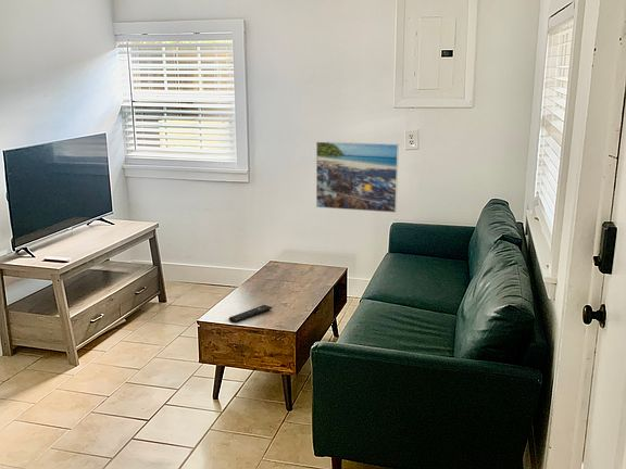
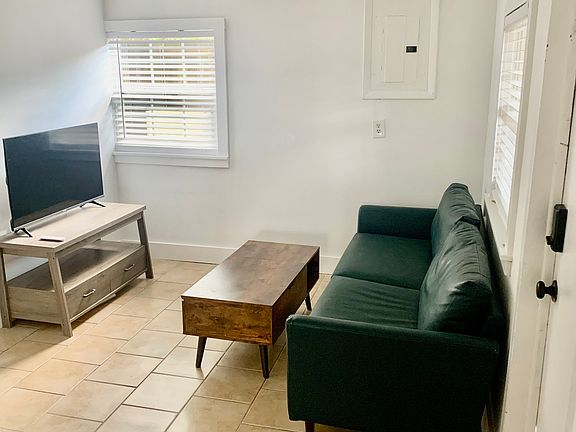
- remote control (250, 314)
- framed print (355, 176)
